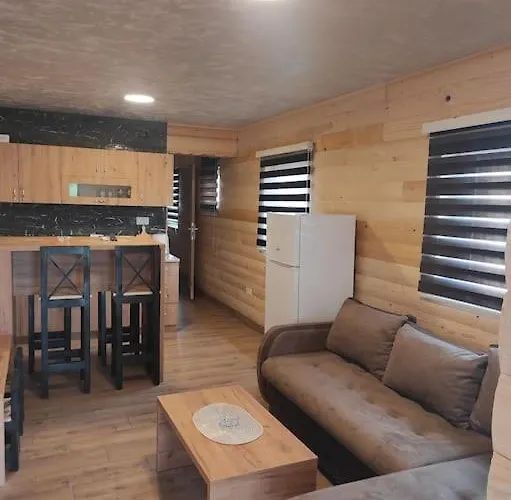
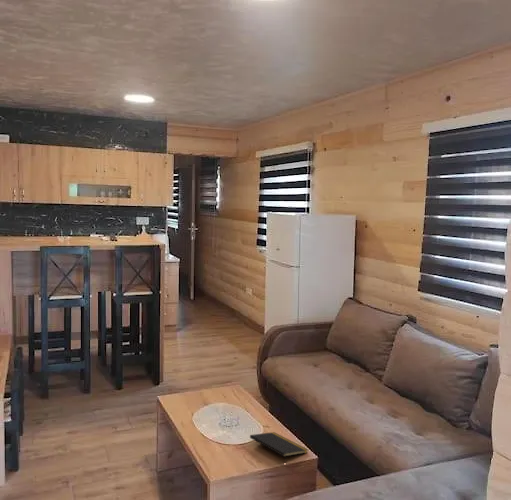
+ notepad (278, 443)
